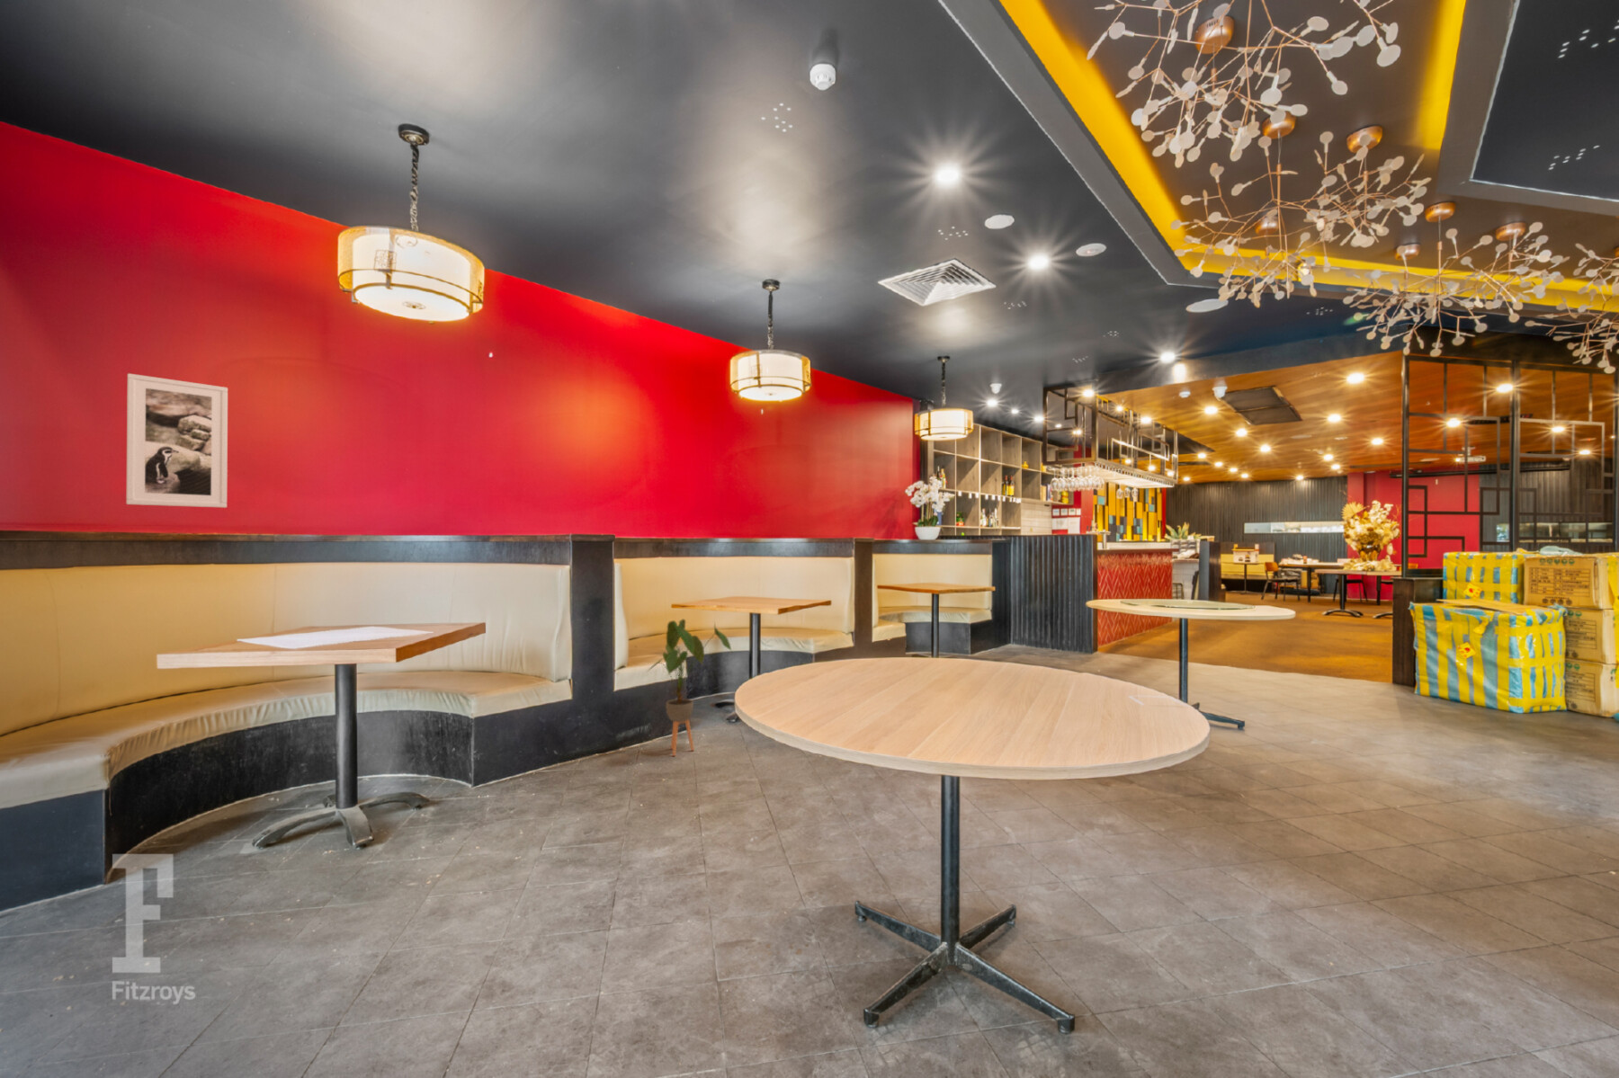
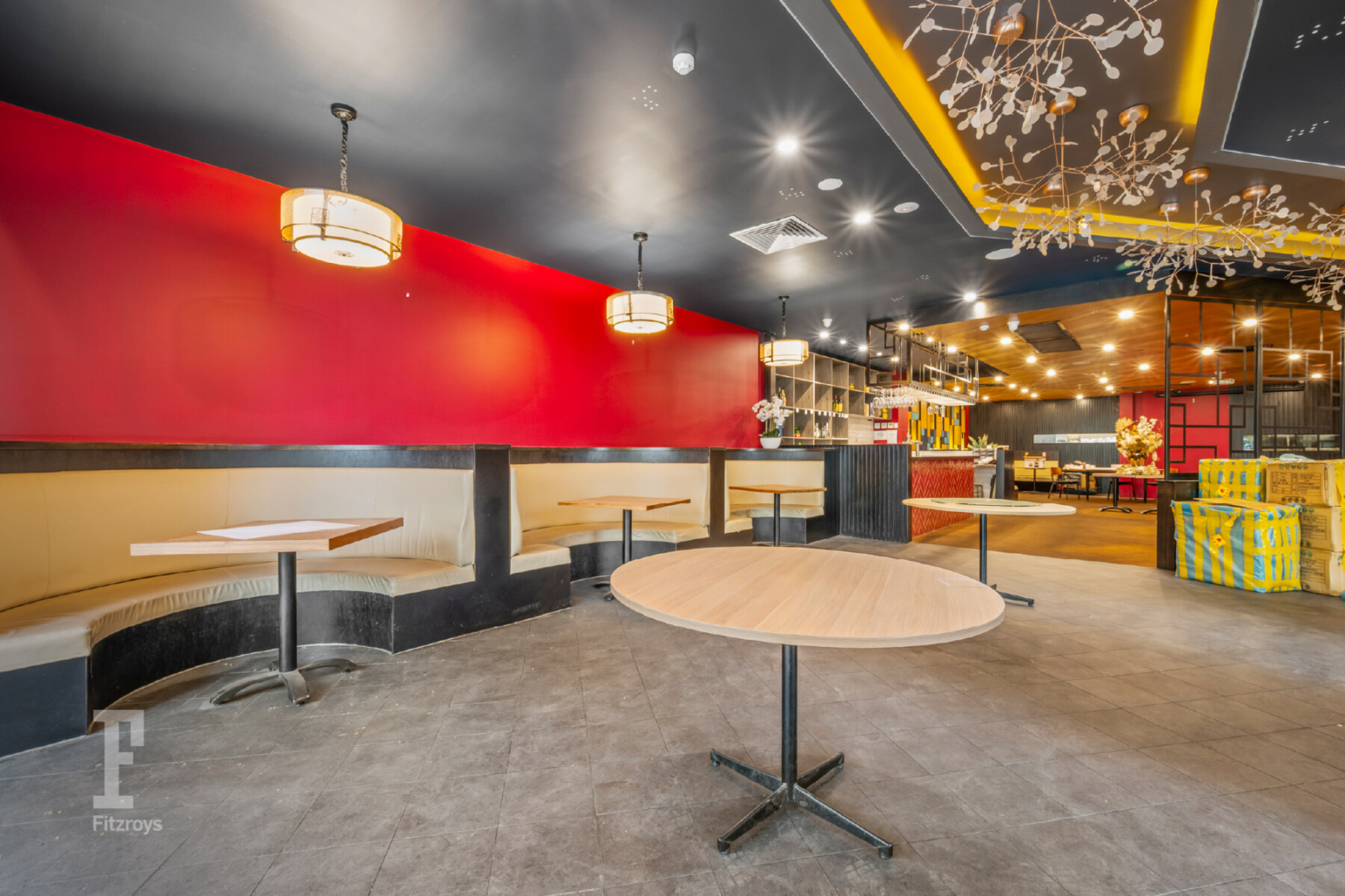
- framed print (179, 443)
- house plant (683, 683)
